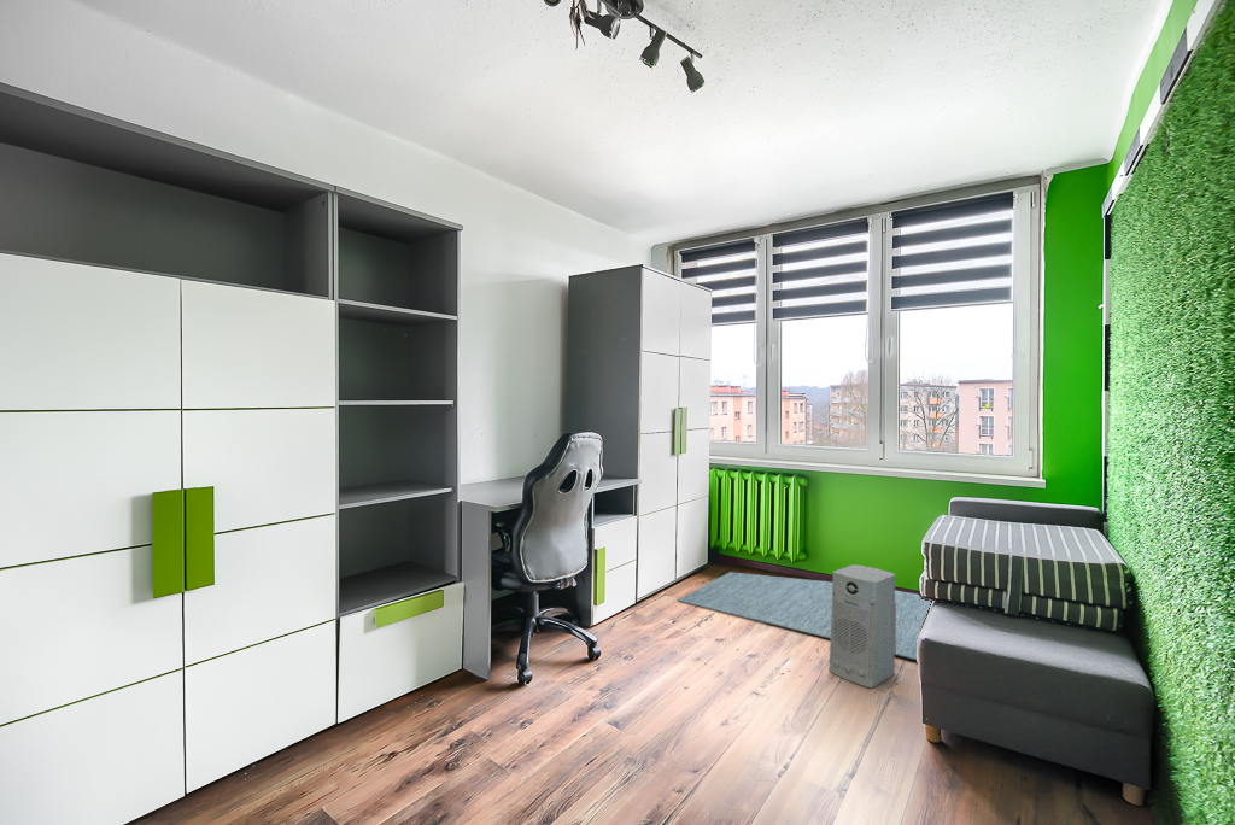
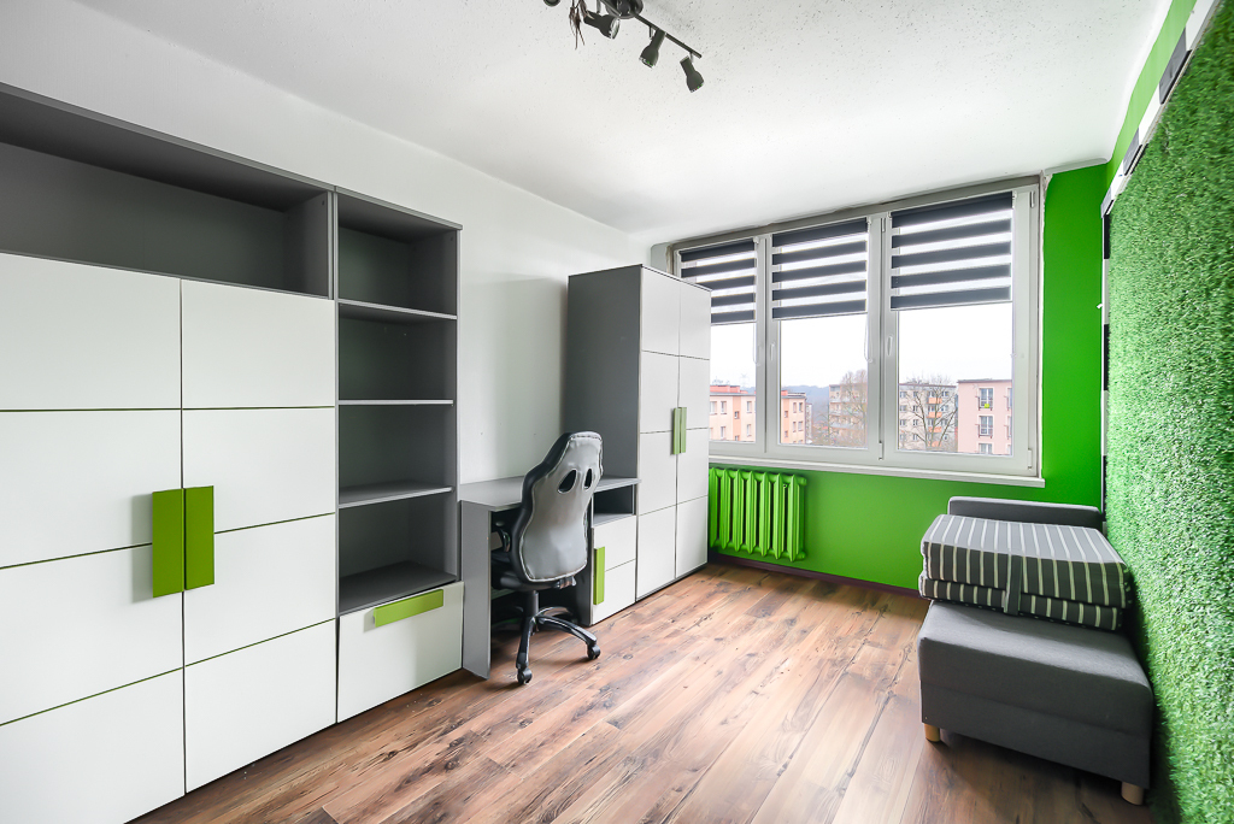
- air purifier (862, 622)
- rug (831, 604)
